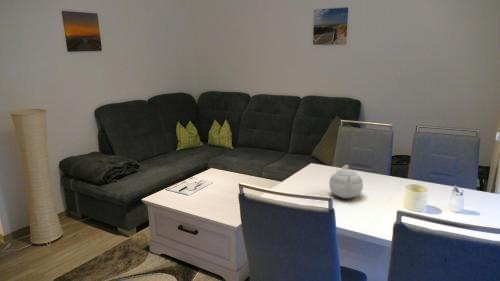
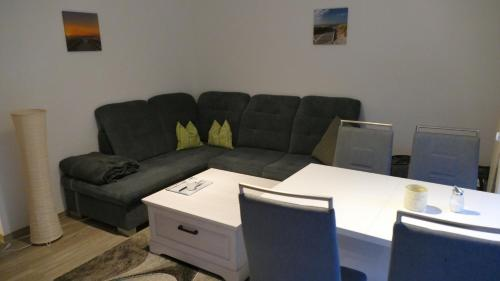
- teapot (345, 180)
